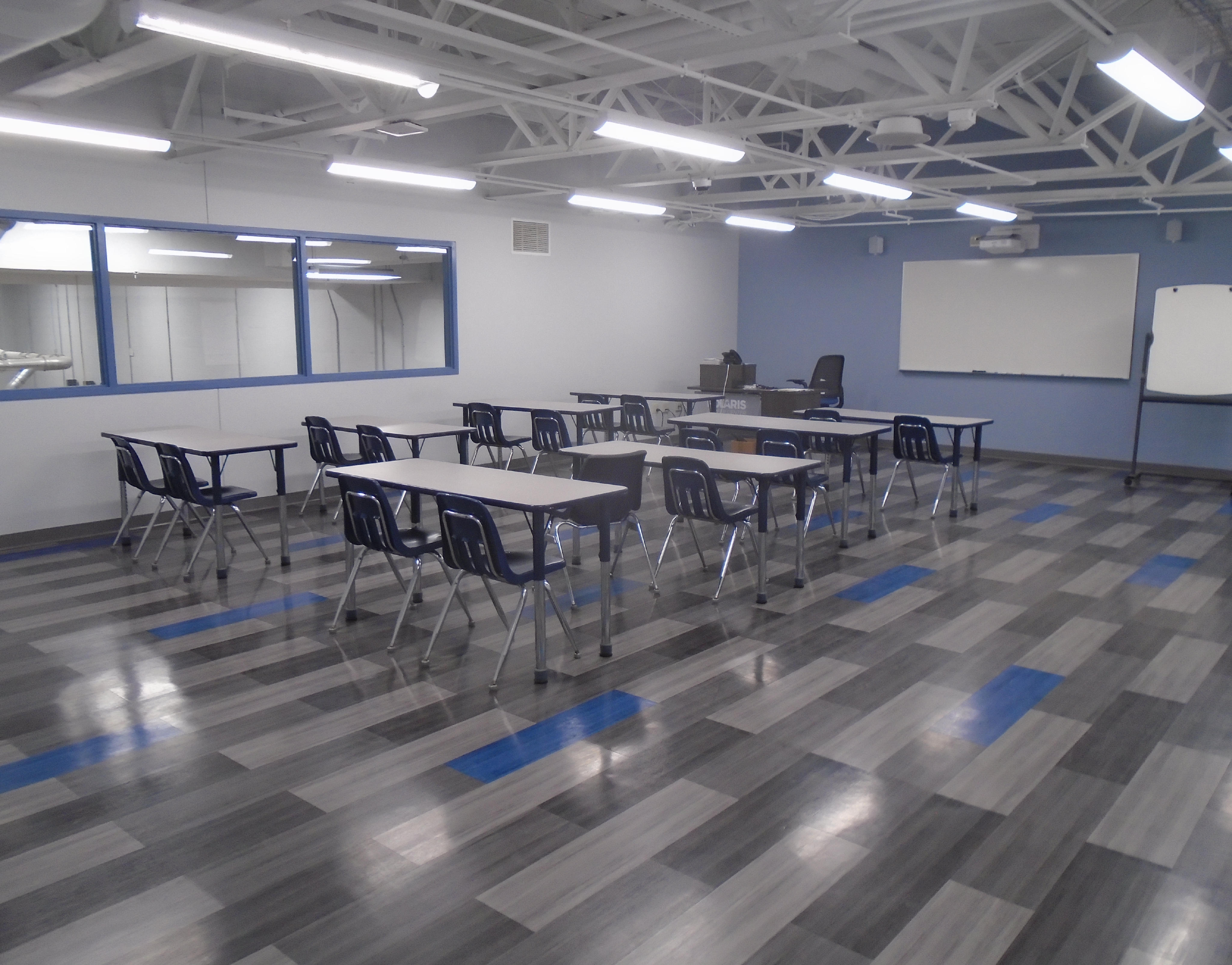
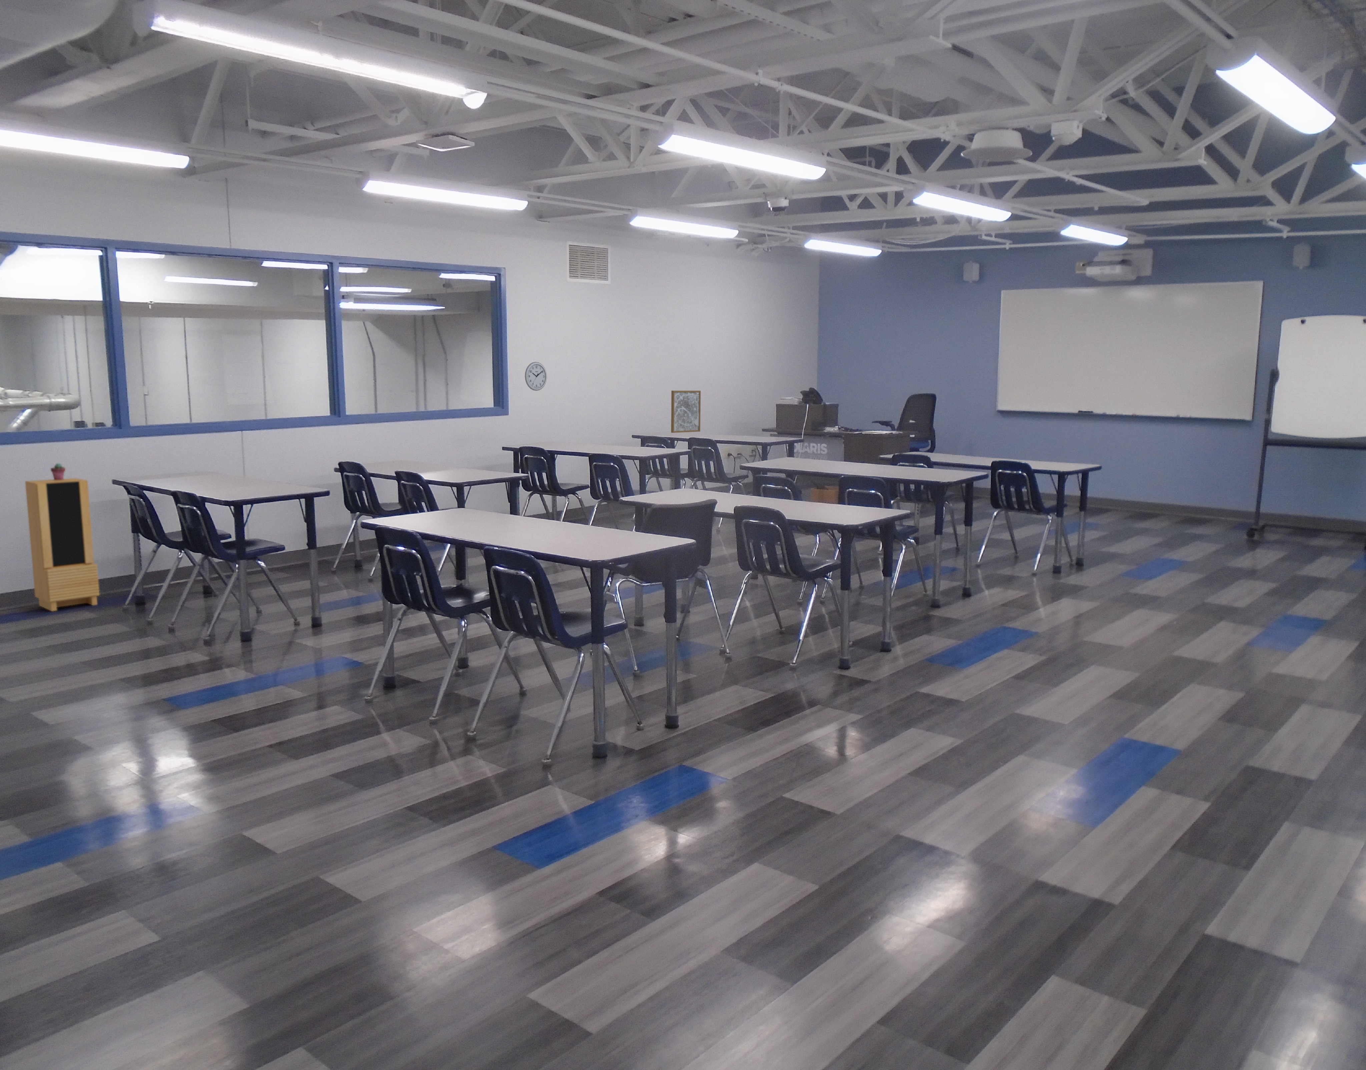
+ wall art (686, 411)
+ potted succulent (58, 471)
+ wall clock (537, 376)
+ storage cabinet (63, 543)
